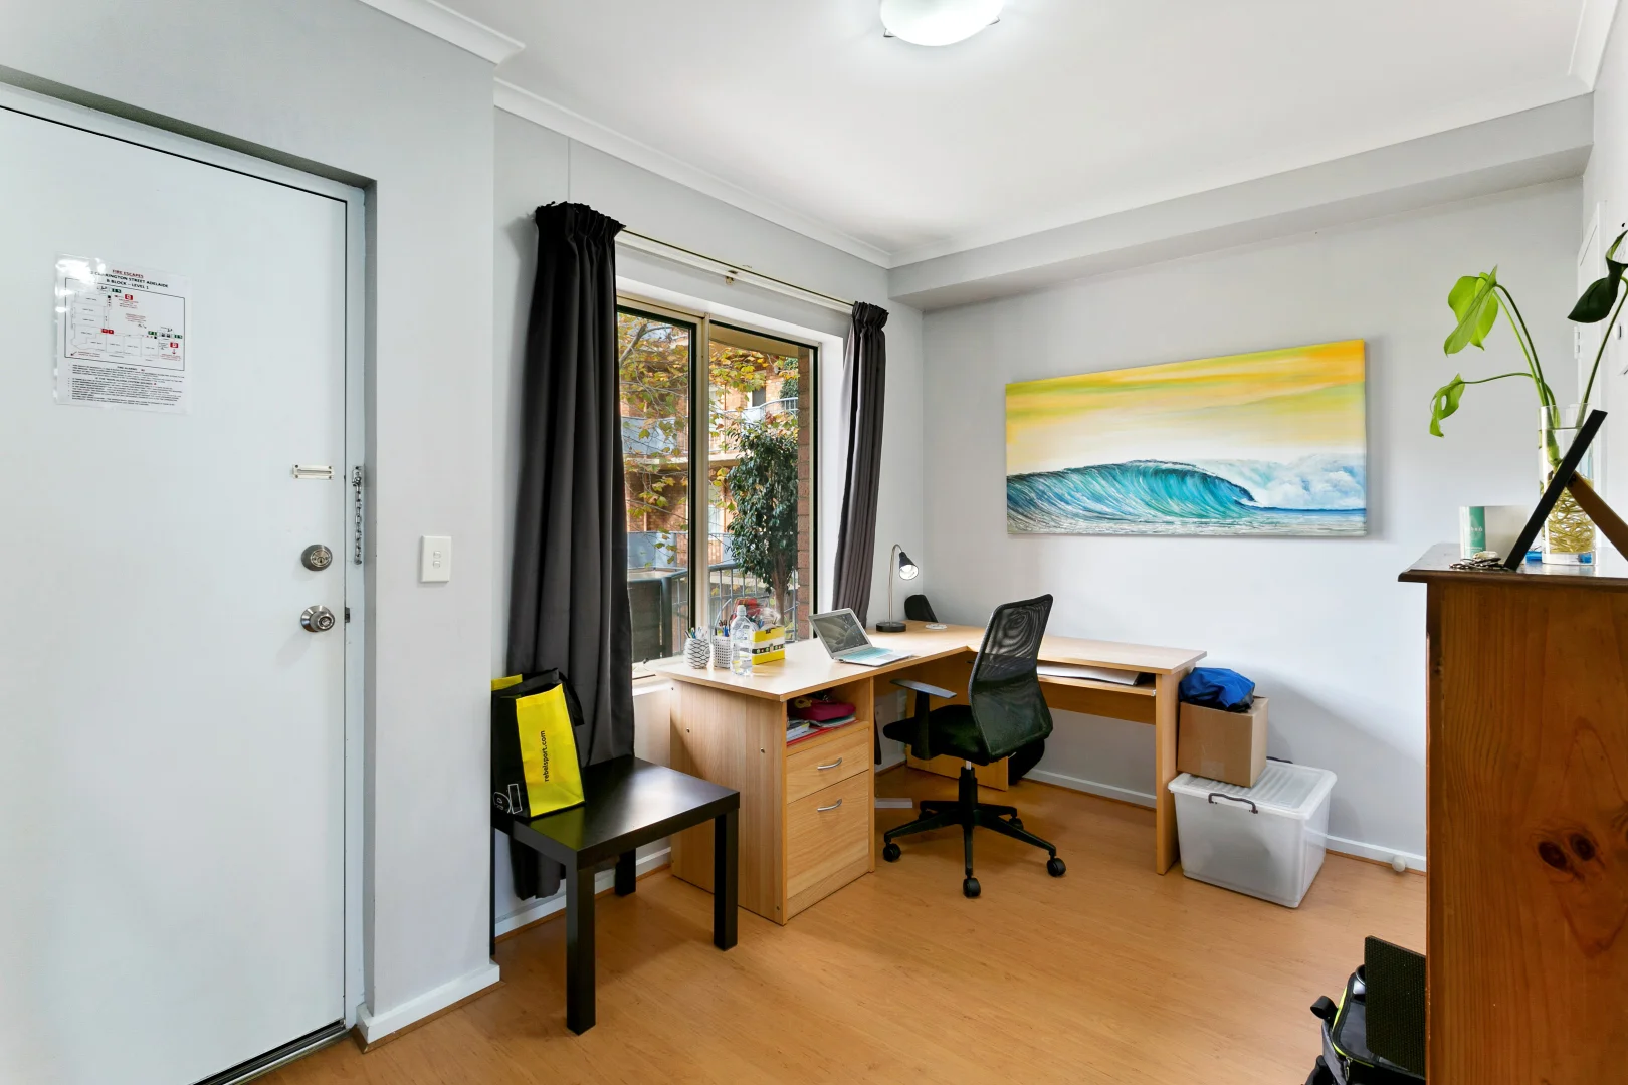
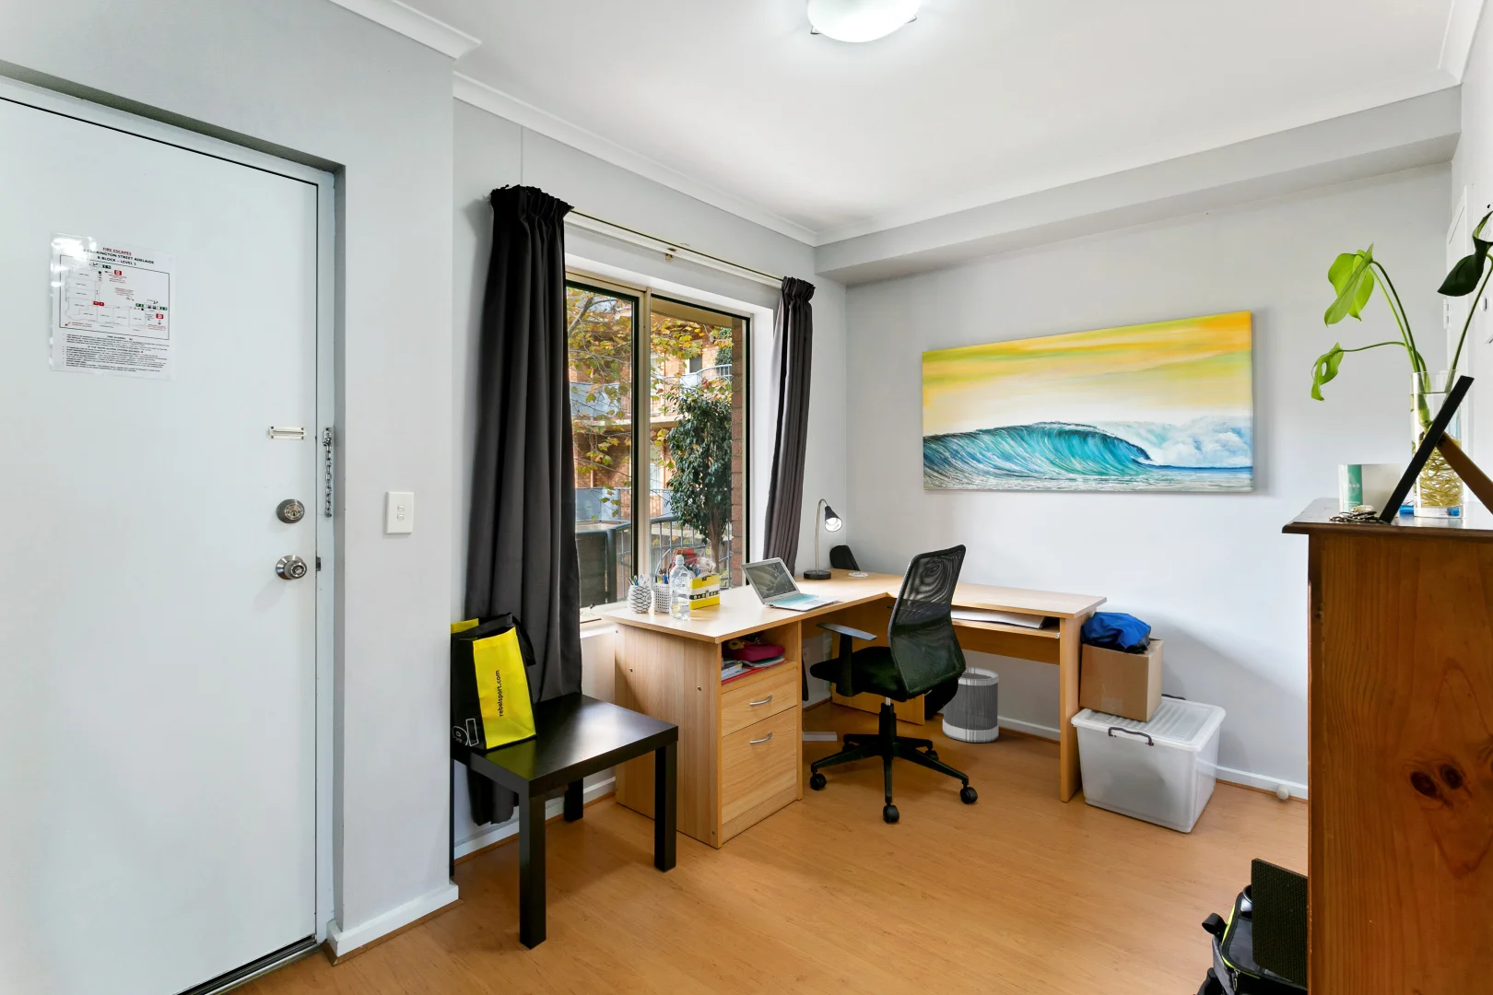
+ wastebasket (970, 703)
